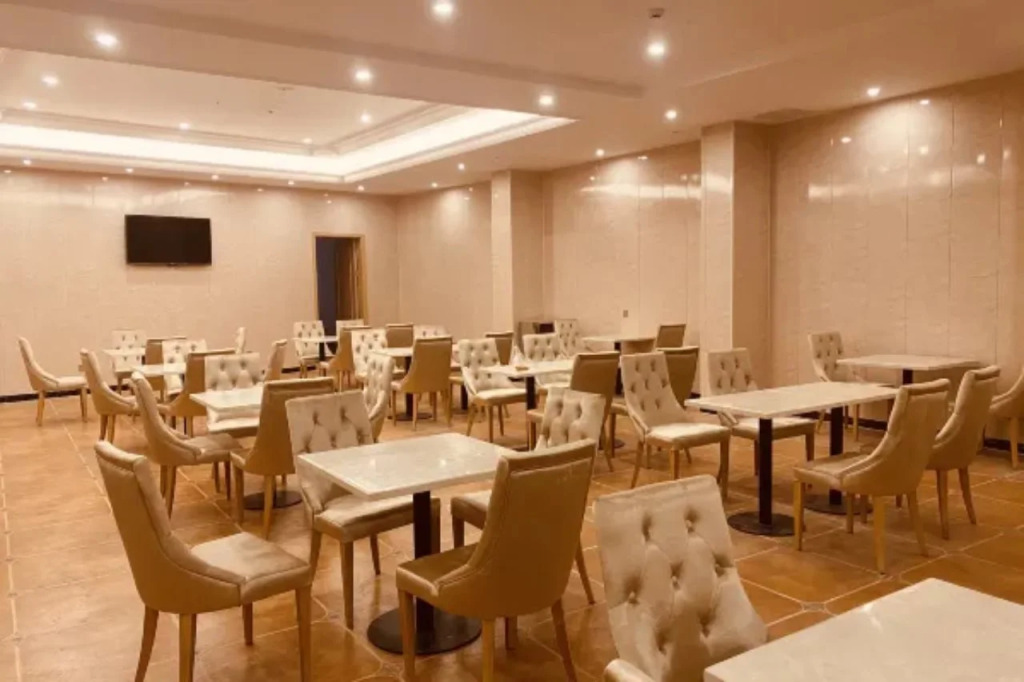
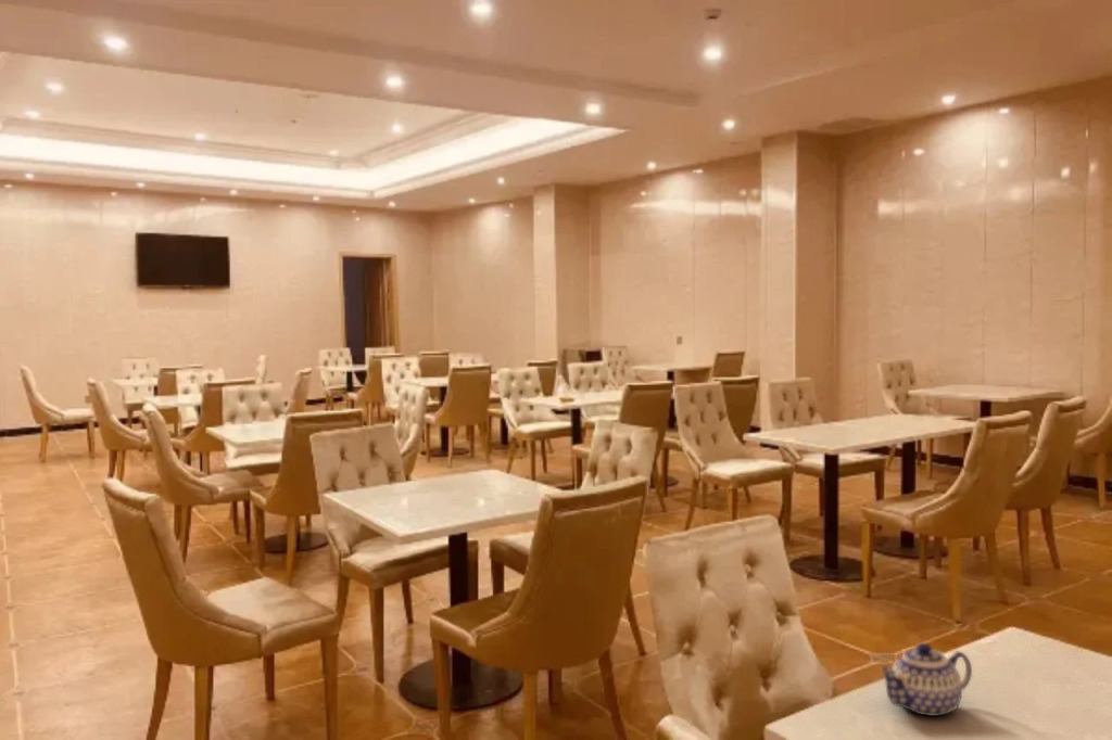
+ teapot (926, 674)
